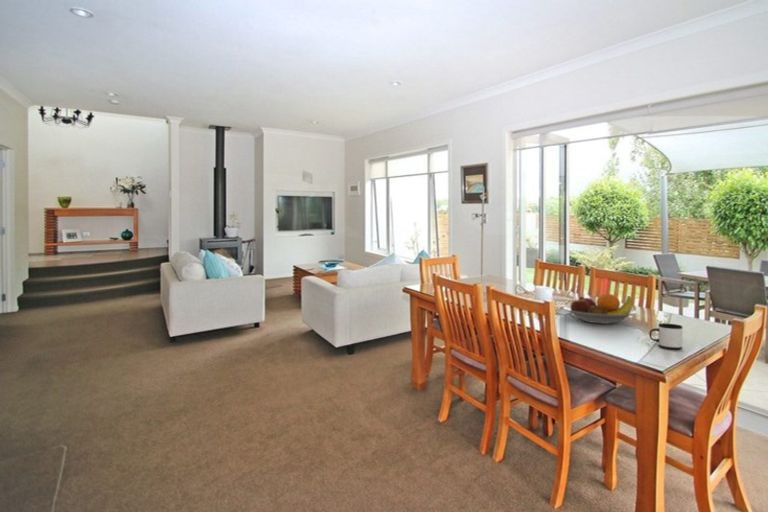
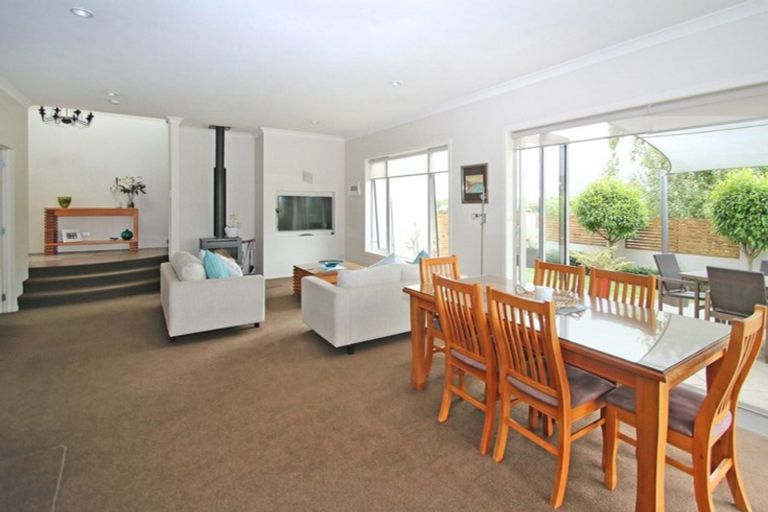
- fruit bowl (598, 307)
- mug (665, 335)
